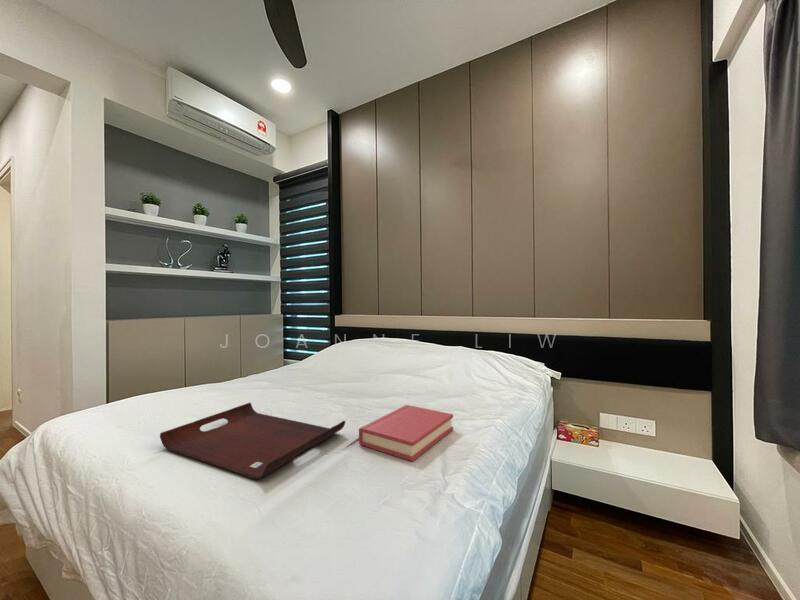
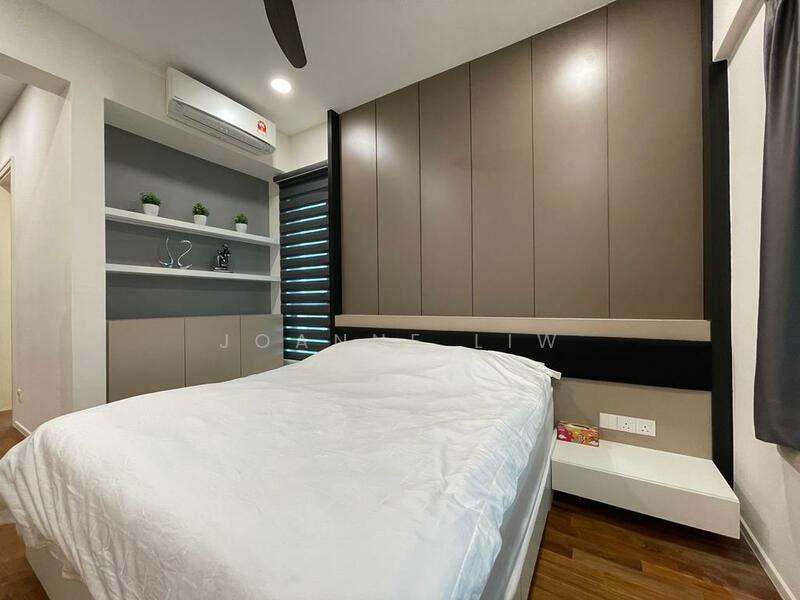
- serving tray (256, 433)
- hardback book (408, 428)
